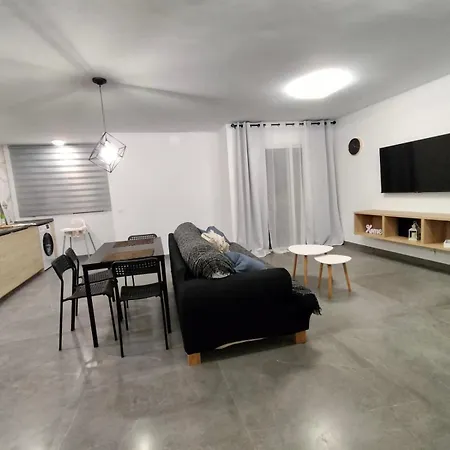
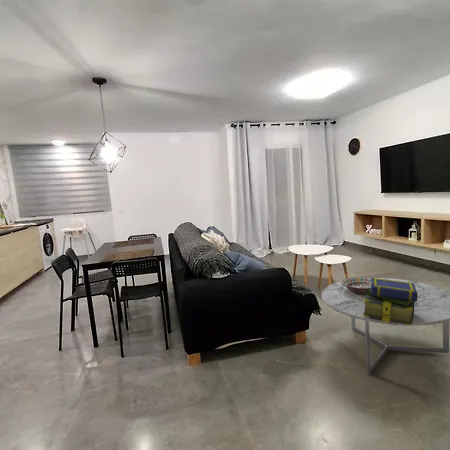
+ decorative bowl (361, 286)
+ stack of books (391, 298)
+ coffee table (386, 323)
